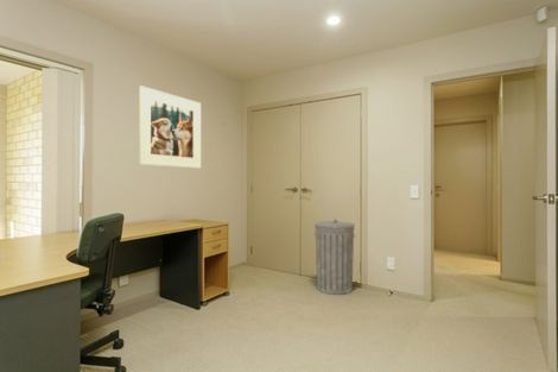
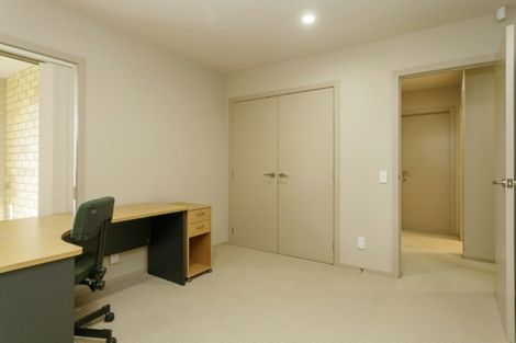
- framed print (172, 131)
- trash can (334, 253)
